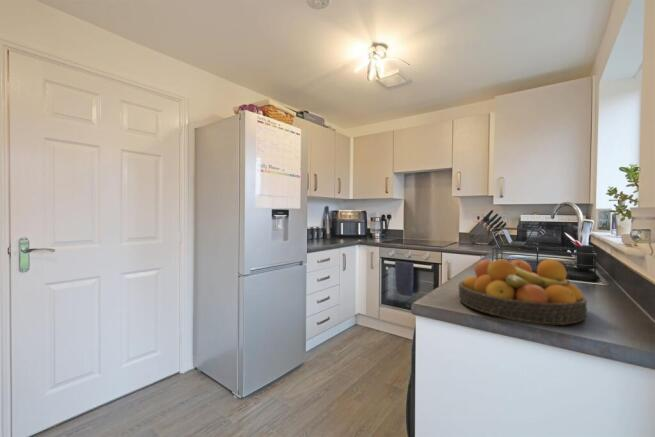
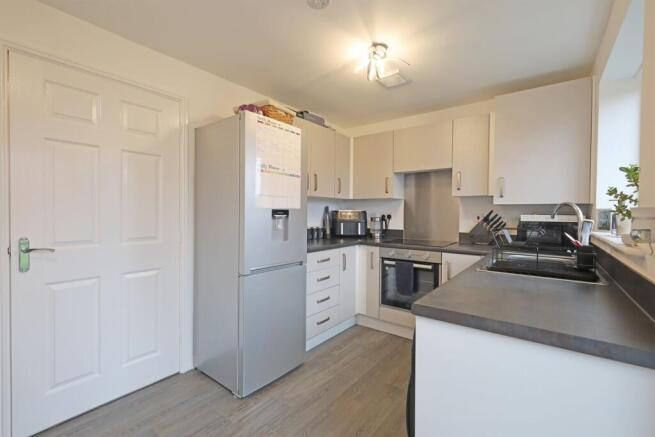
- fruit bowl (516, 281)
